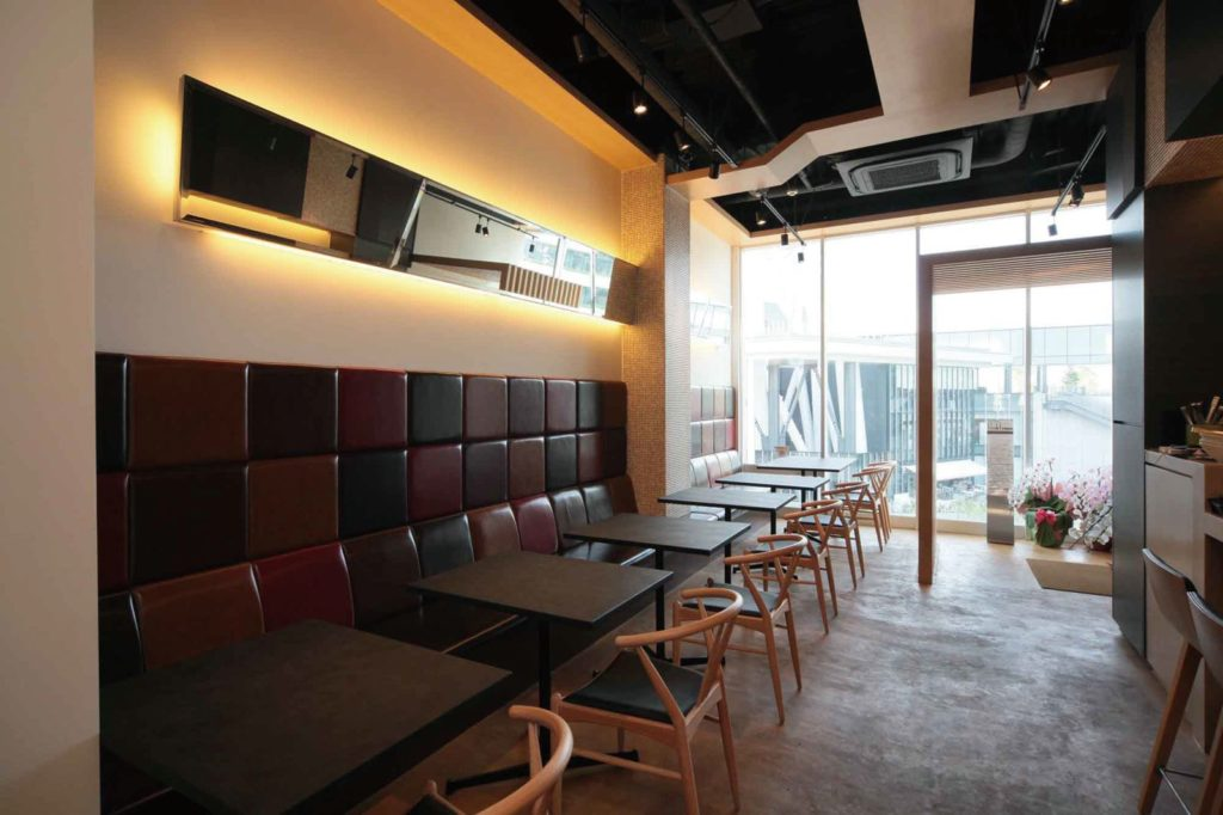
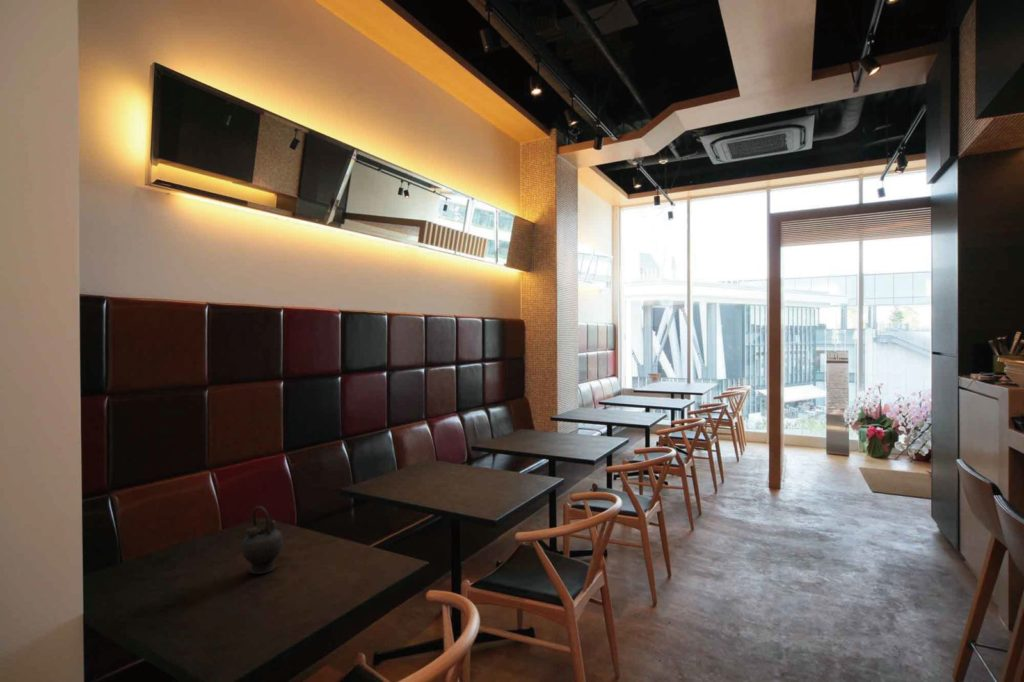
+ teapot (260, 536)
